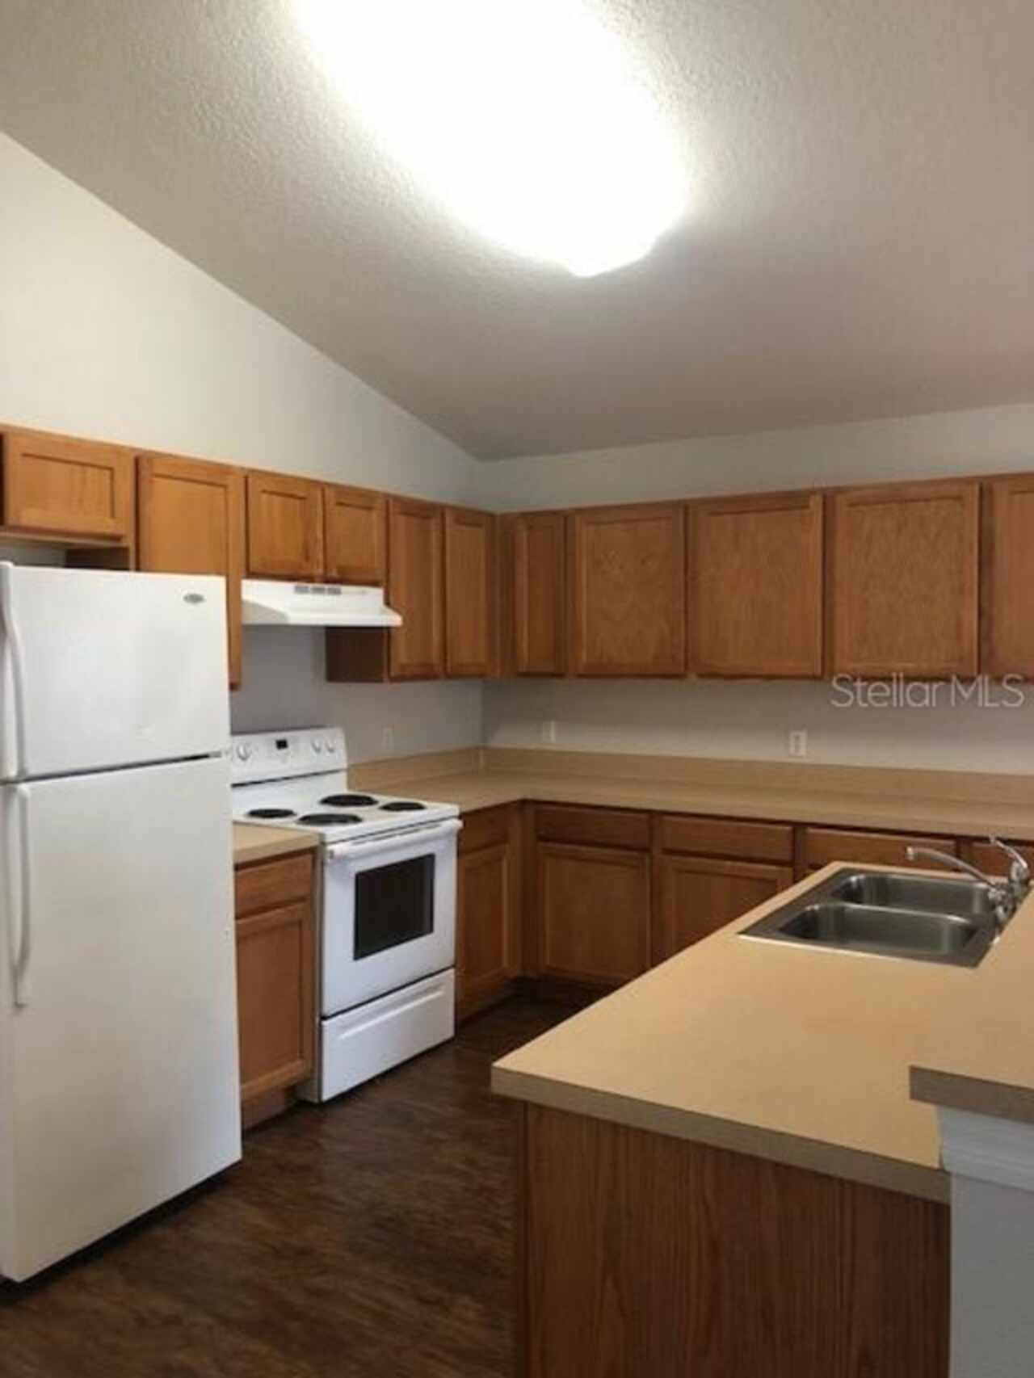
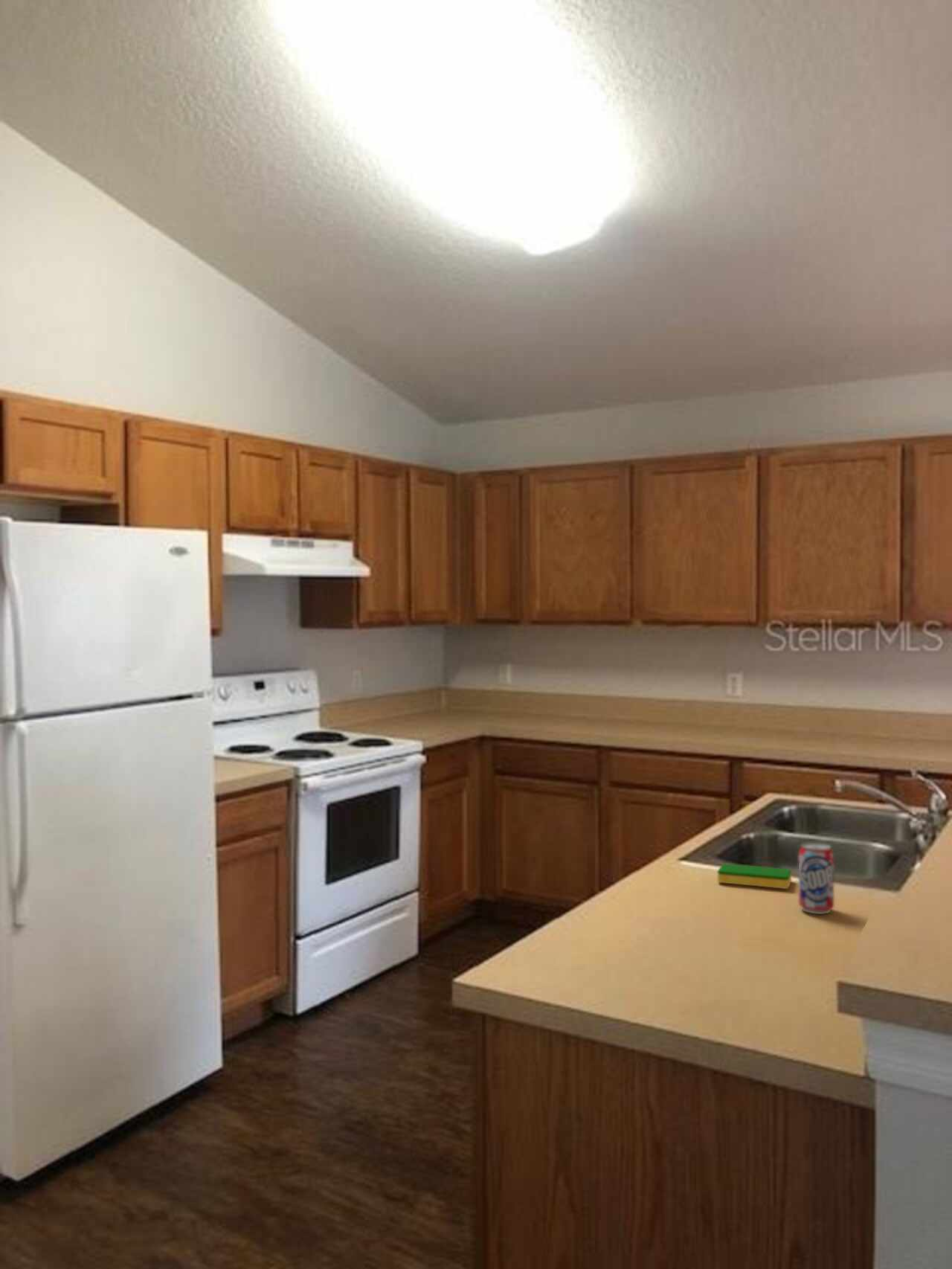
+ beverage can (816, 878)
+ dish sponge (754, 876)
